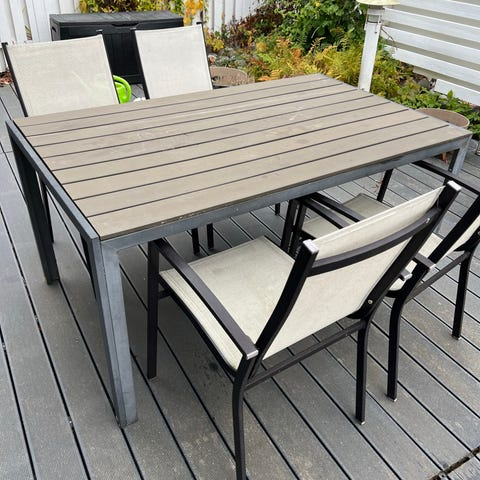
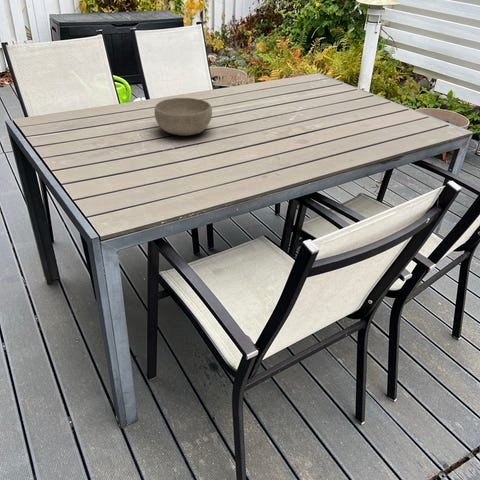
+ bowl (183, 118)
